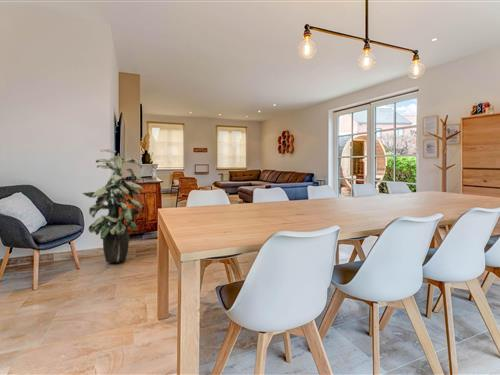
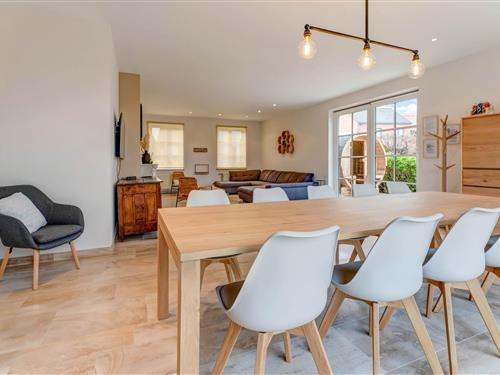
- indoor plant (114, 205)
